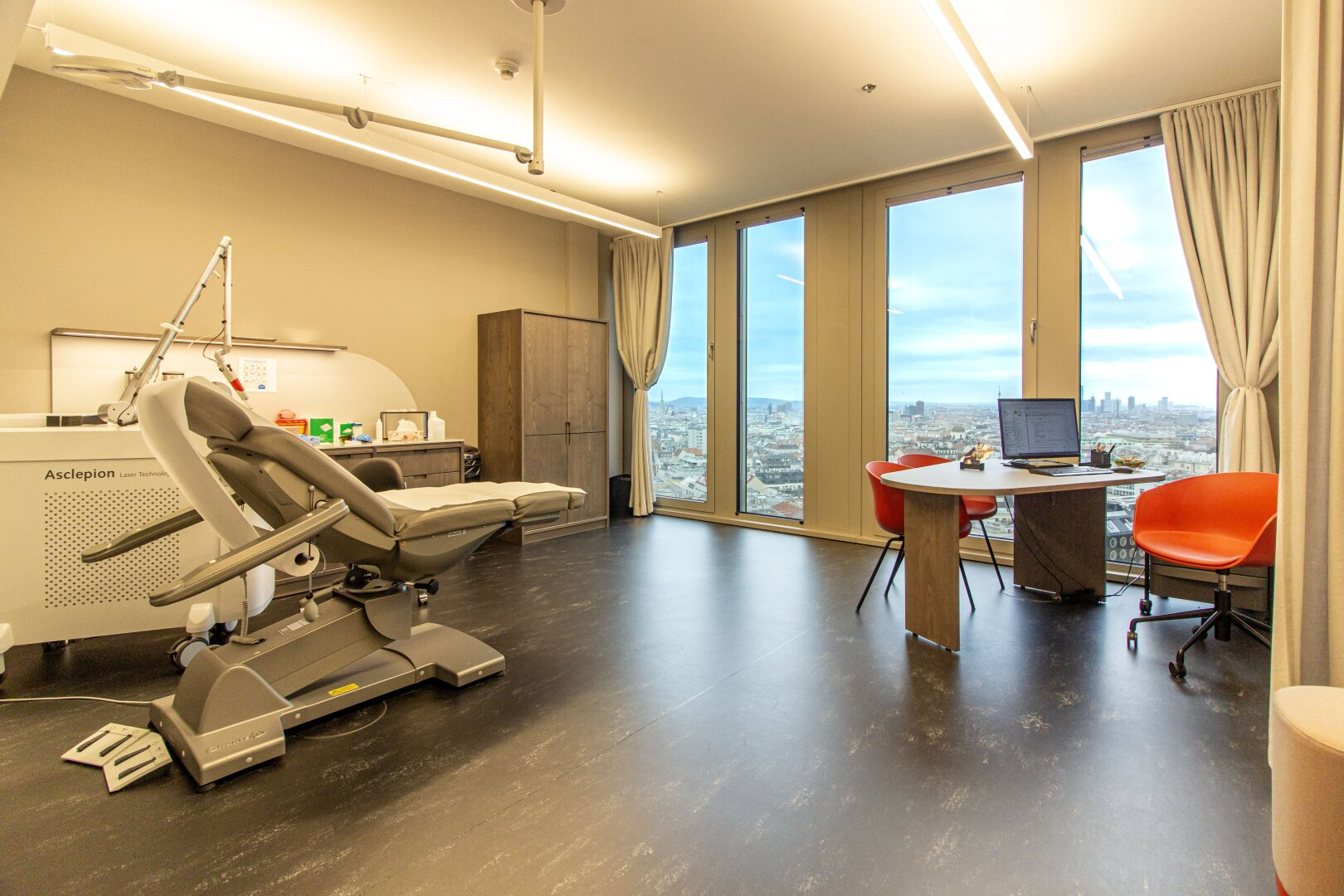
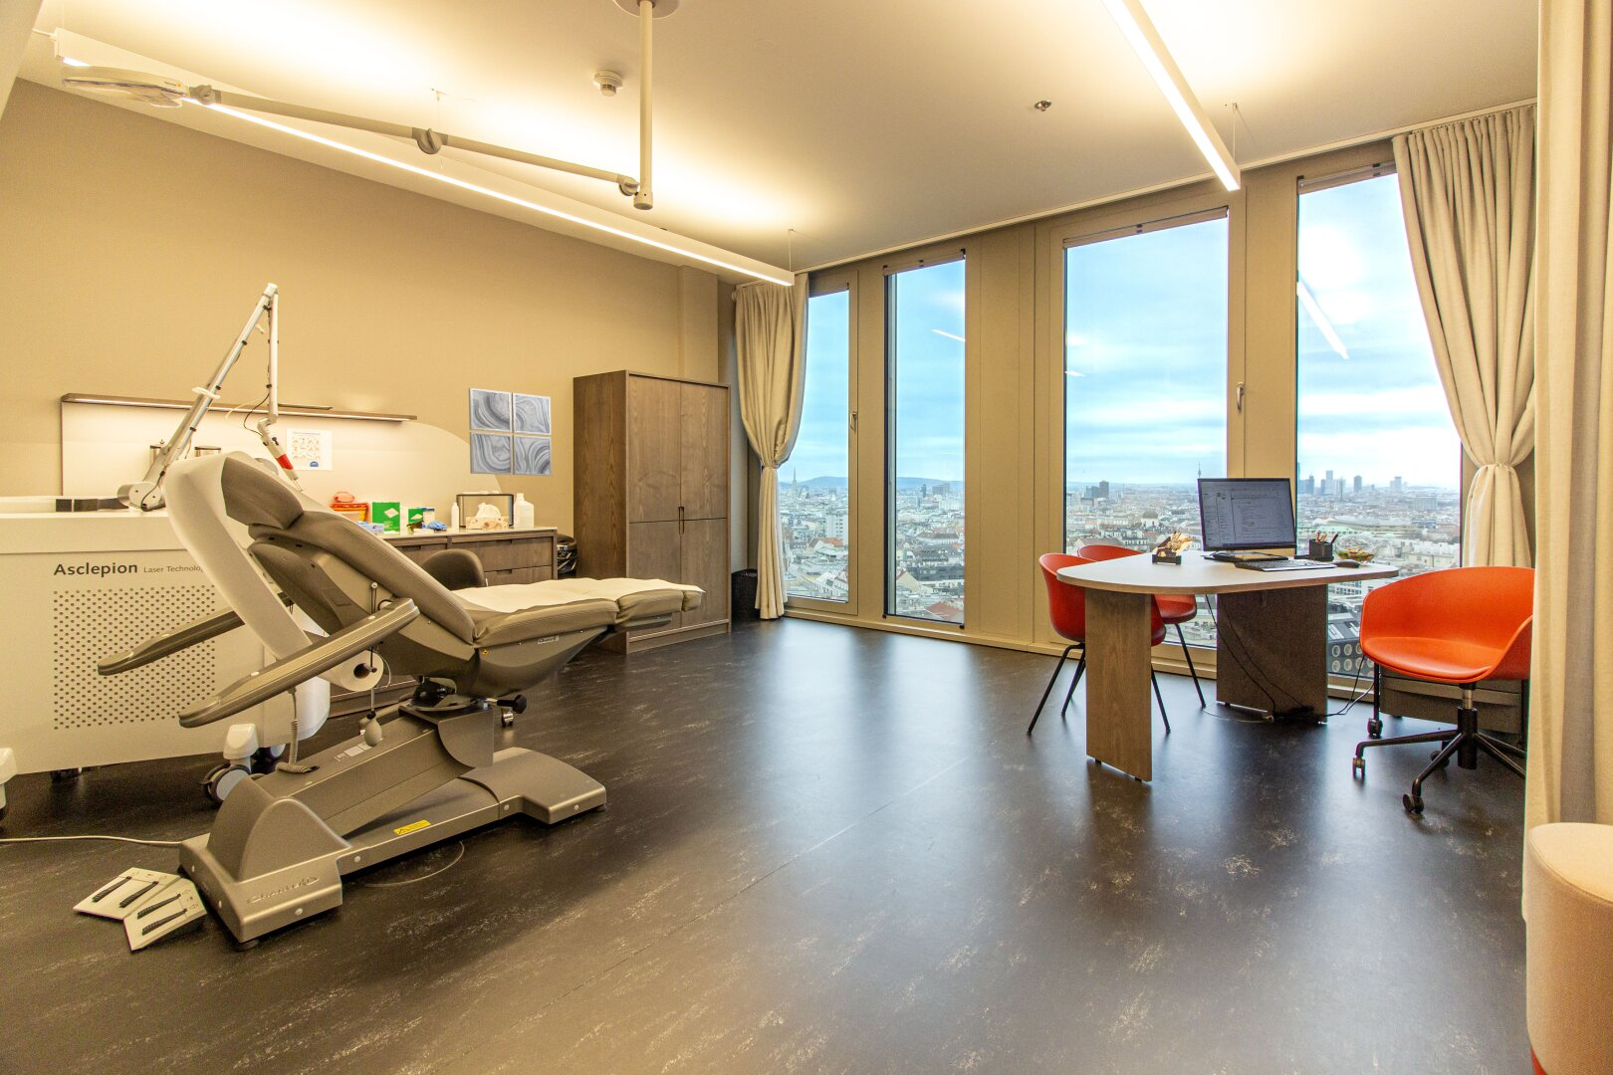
+ wall art (511, 432)
